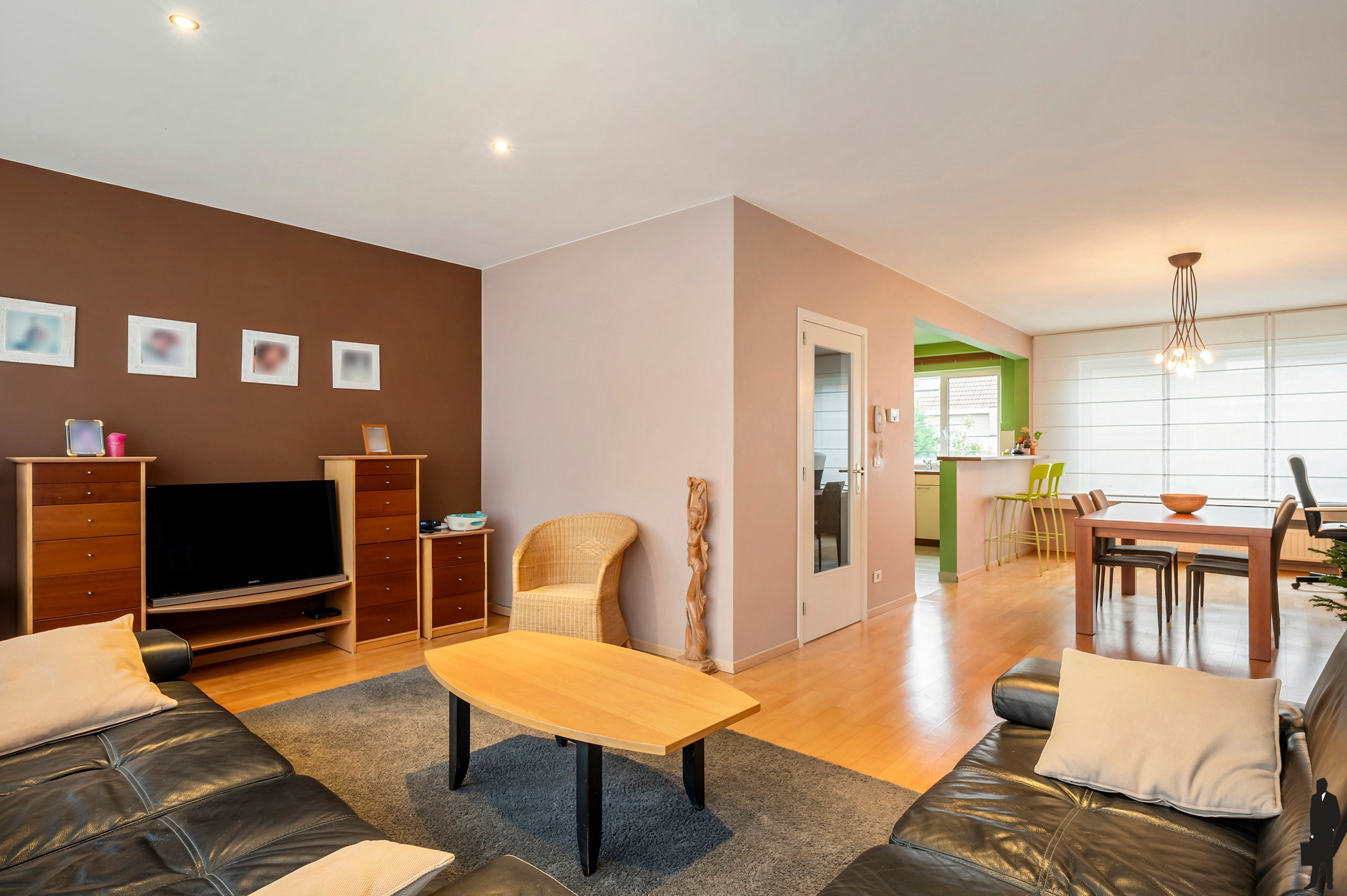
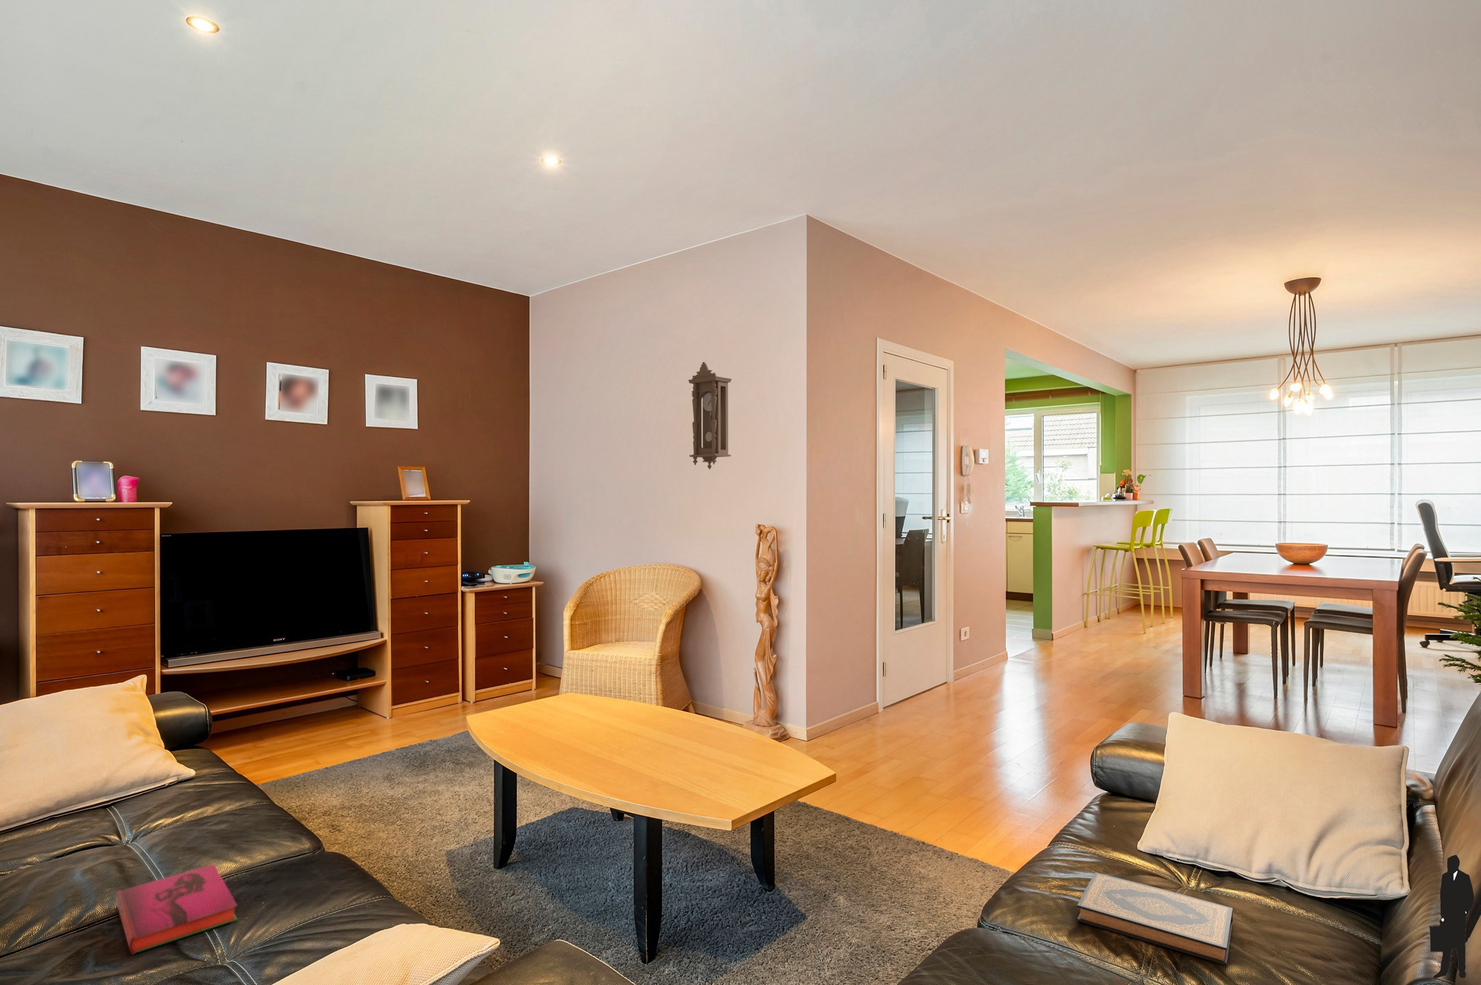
+ hardback book (1154, 914)
+ hardback book (175, 905)
+ pendulum clock (709, 416)
